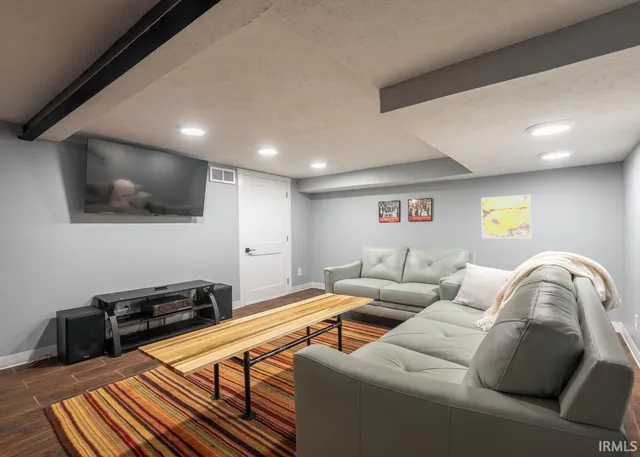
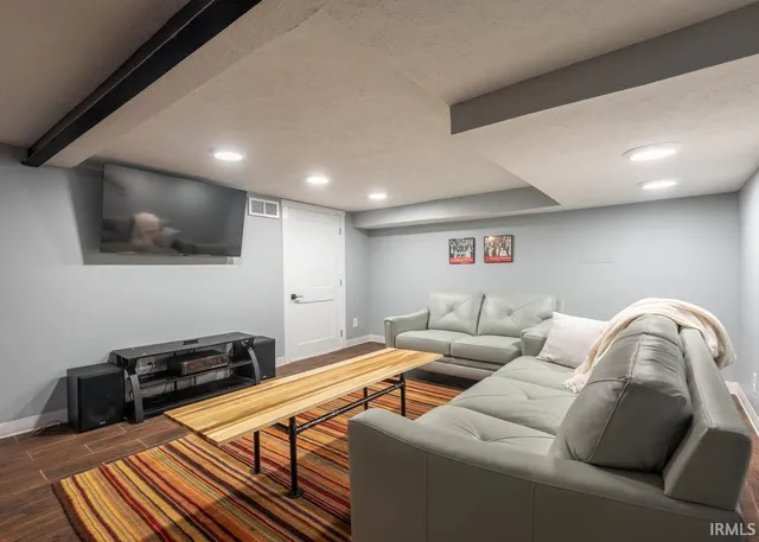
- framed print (505, 217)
